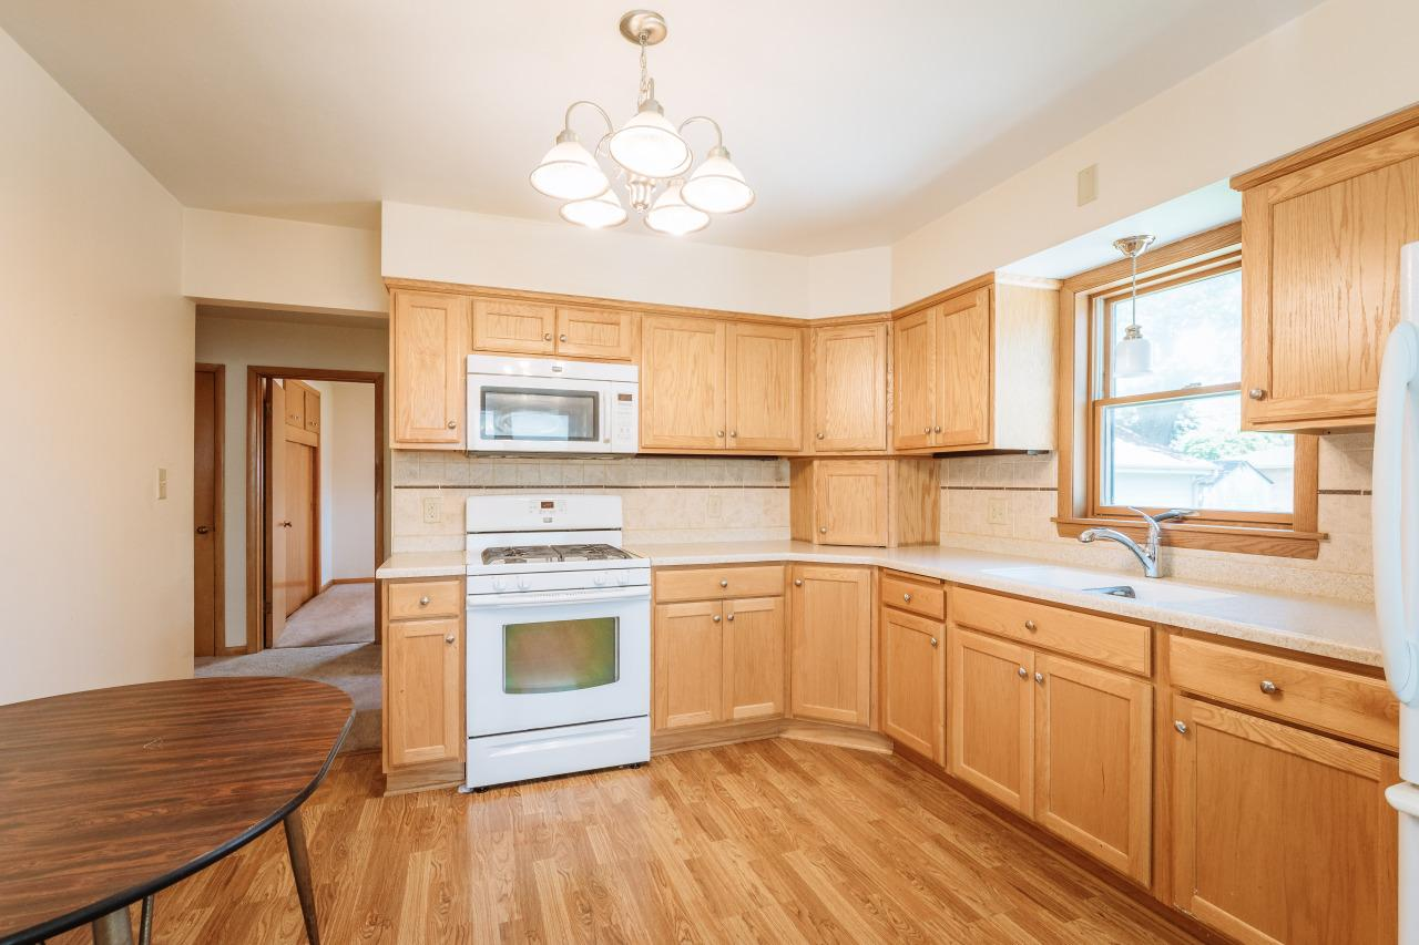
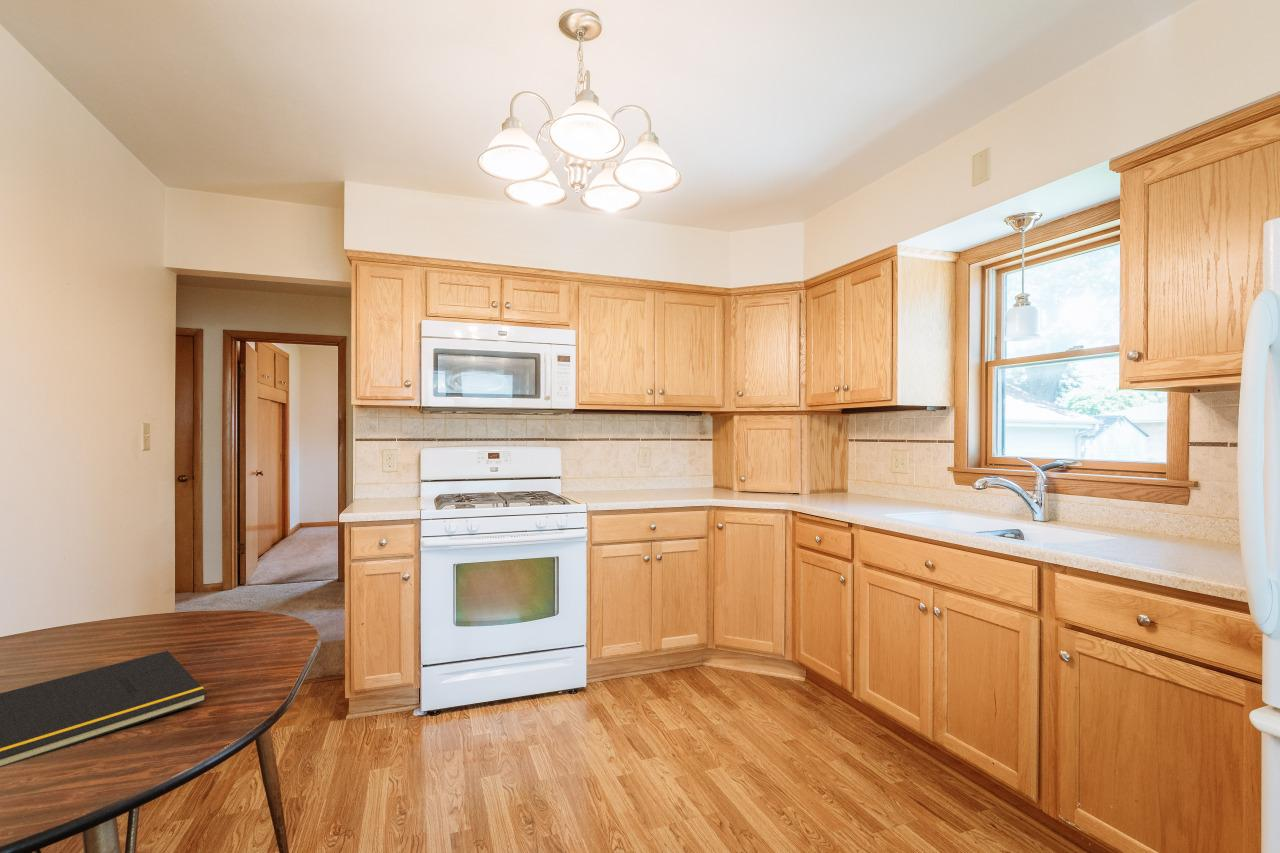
+ notepad (94, 700)
